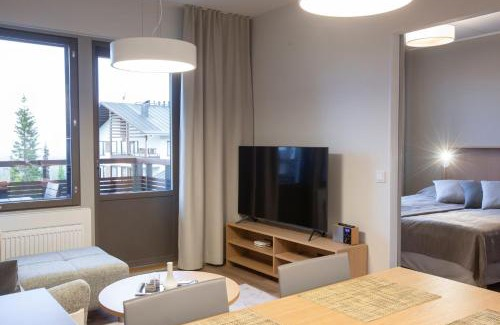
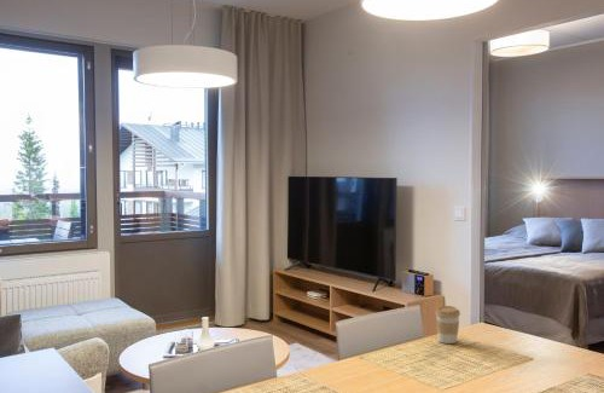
+ coffee cup (447, 324)
